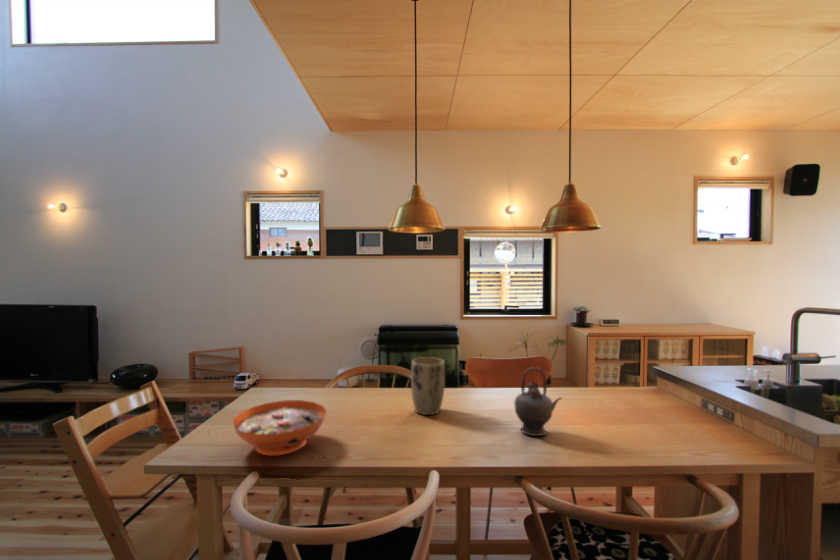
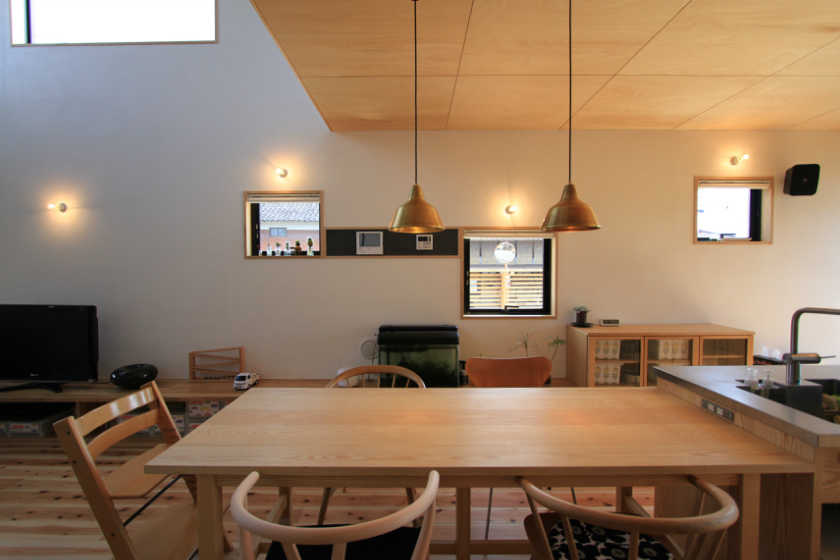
- decorative bowl (281, 429)
- plant pot (427, 385)
- teapot (538, 400)
